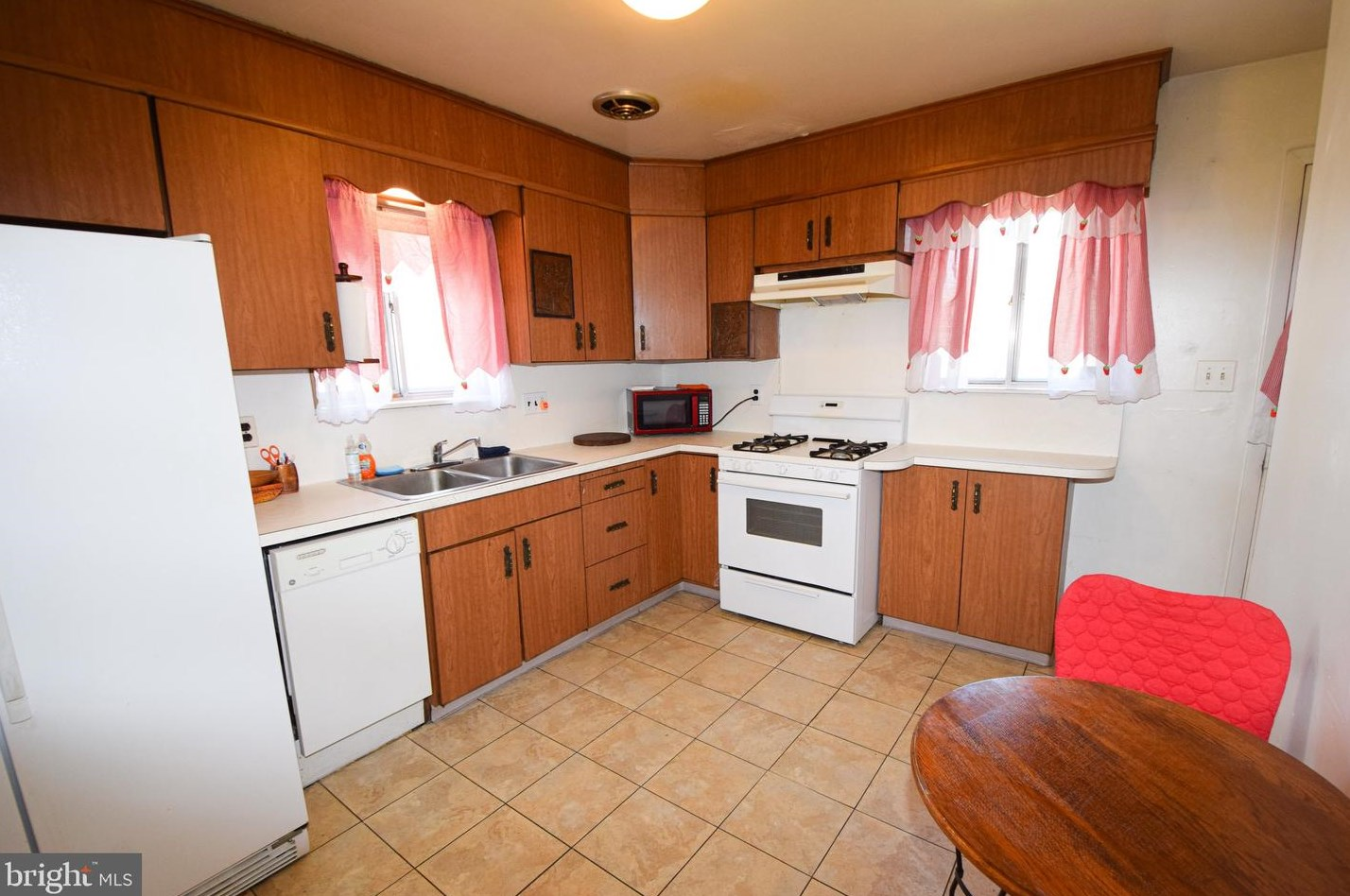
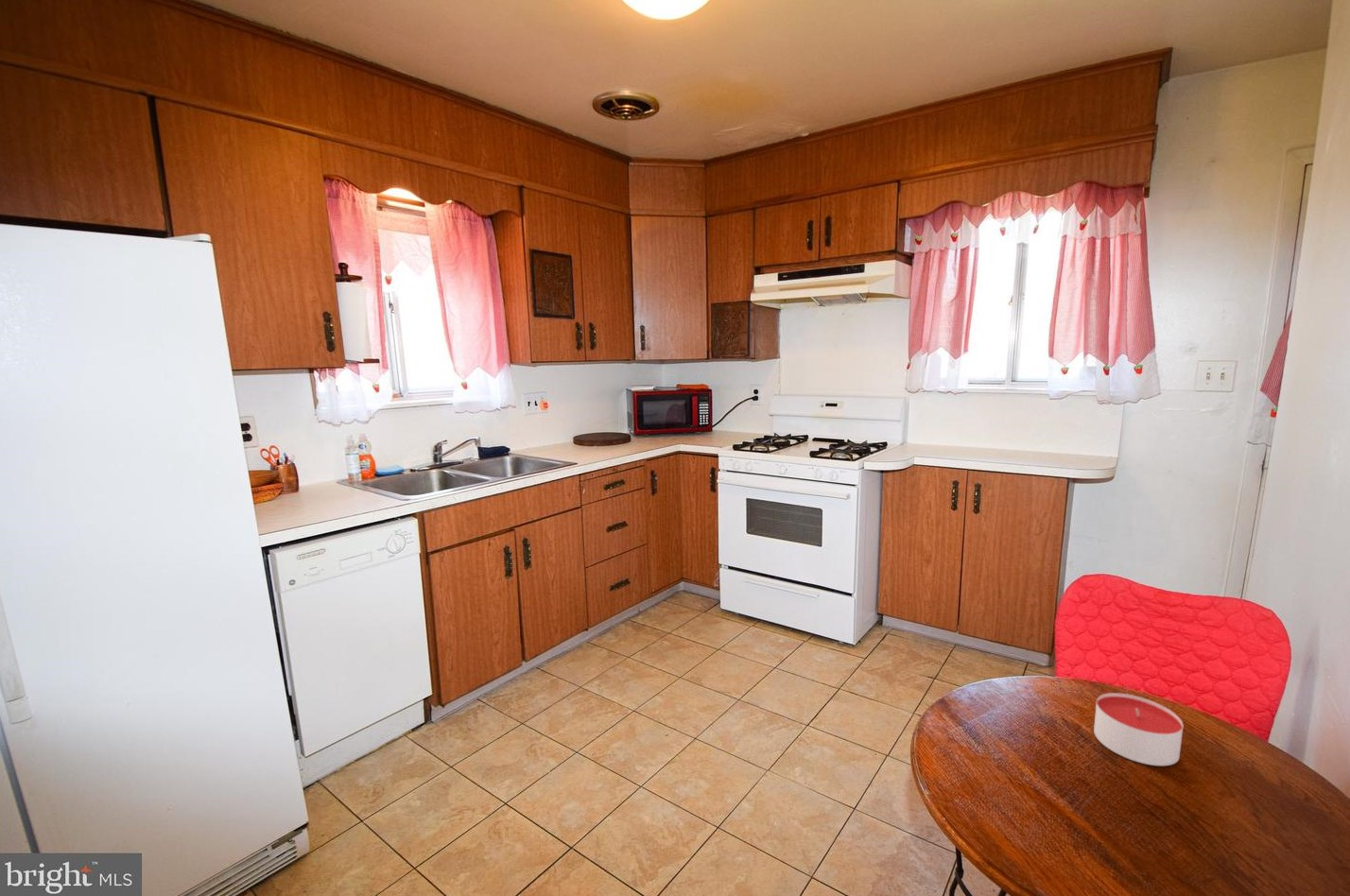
+ candle (1136, 726)
